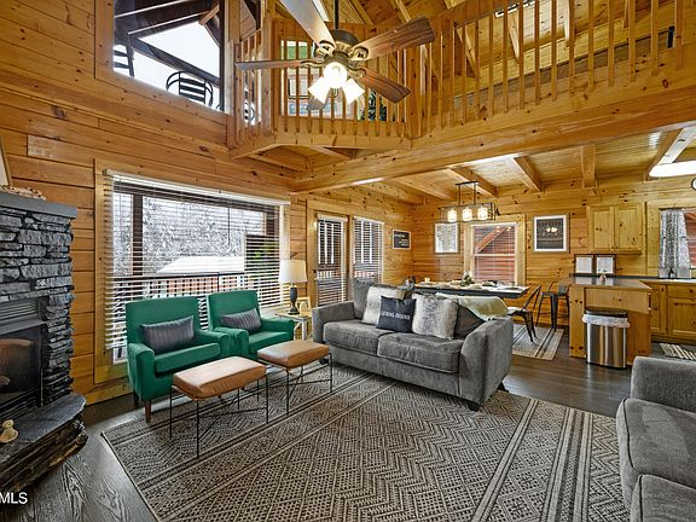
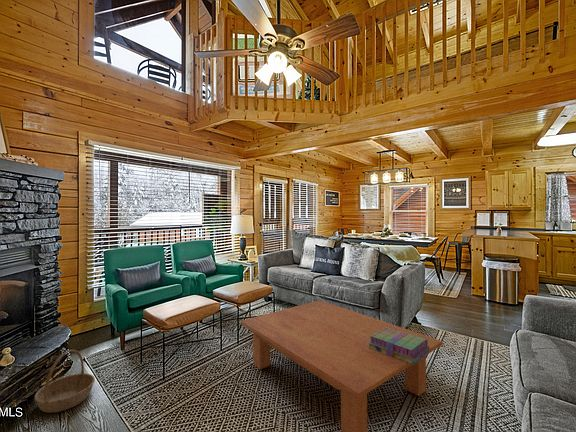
+ coffee table (332, 353)
+ stack of books (398, 343)
+ basket (65, 376)
